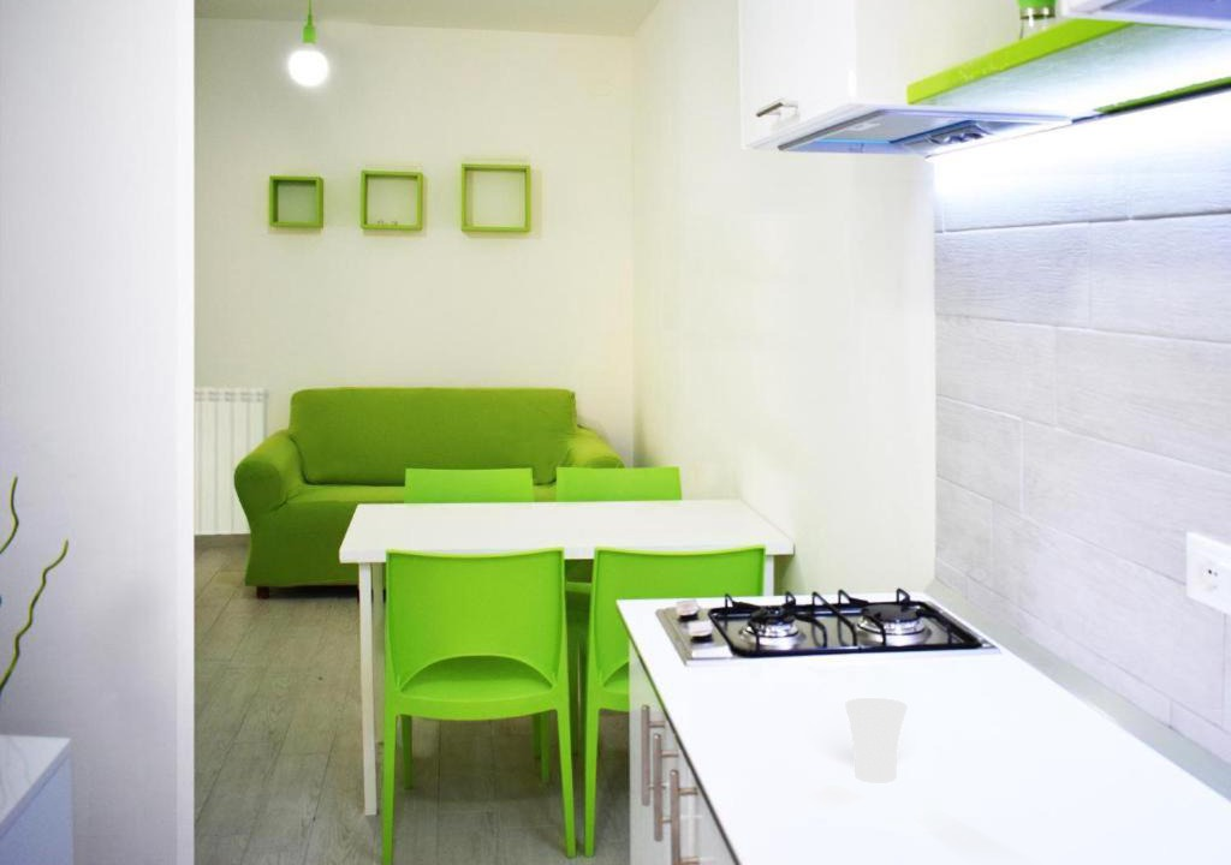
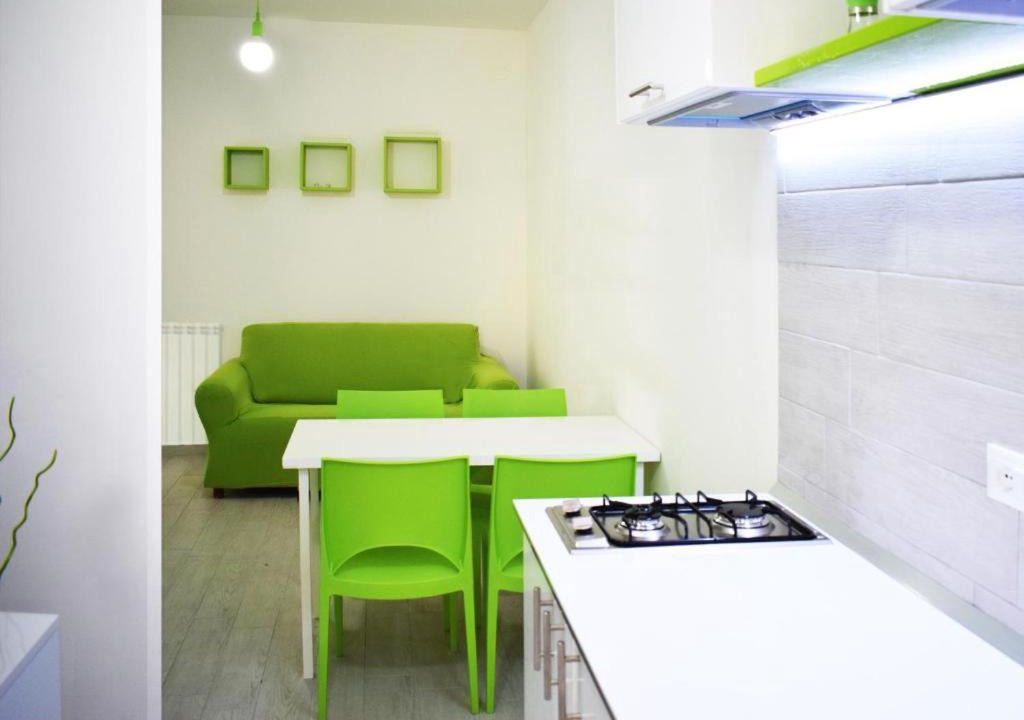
- cup (875, 740)
